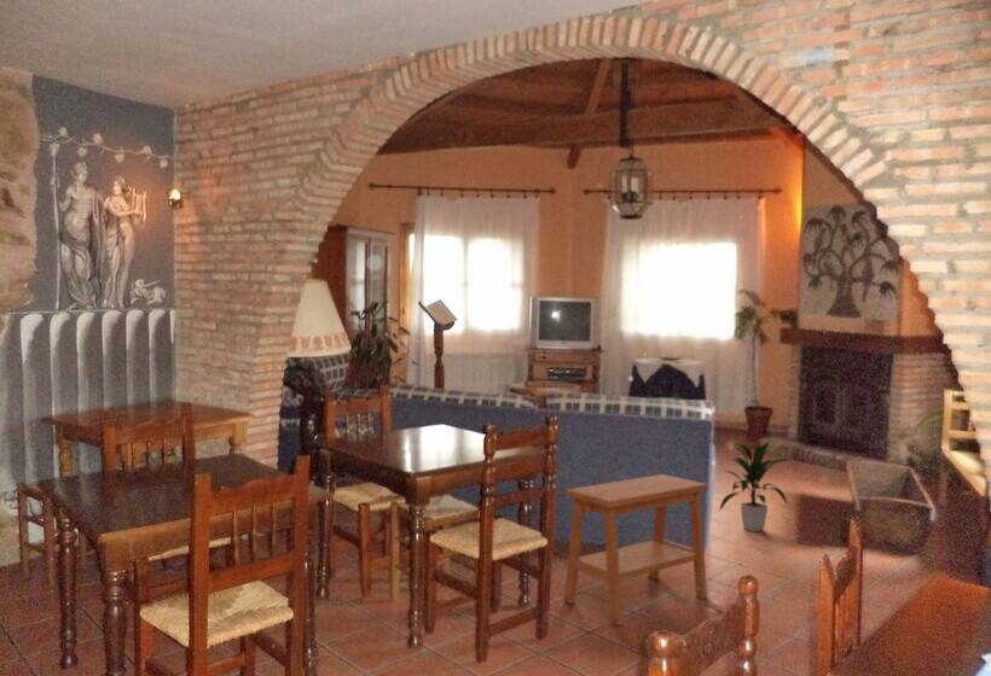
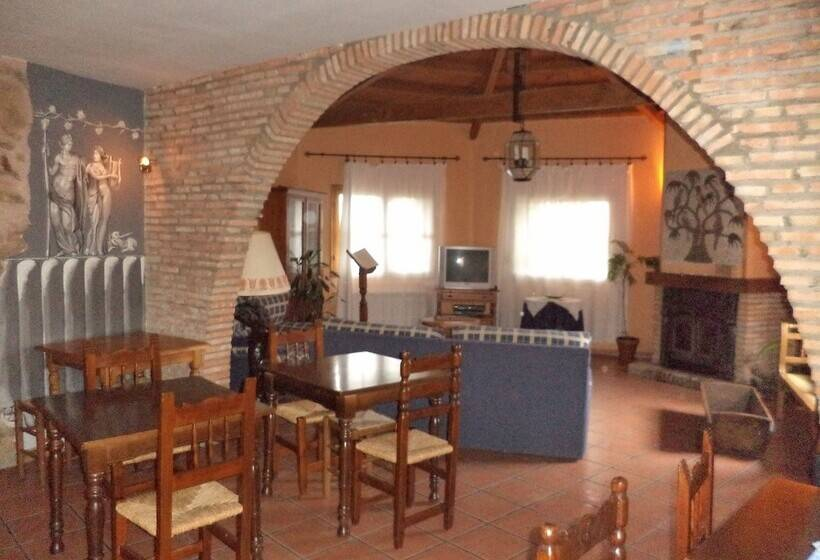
- indoor plant (751, 483)
- side table (637, 543)
